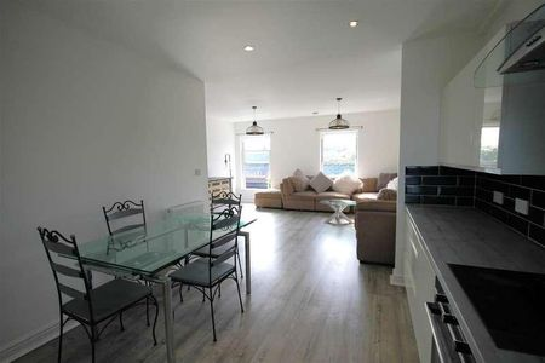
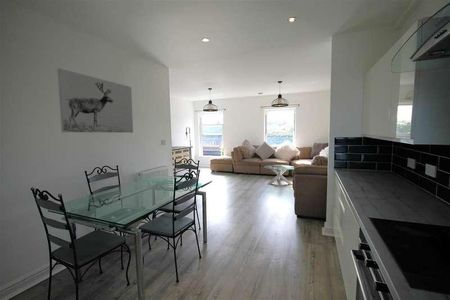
+ wall art (101, 106)
